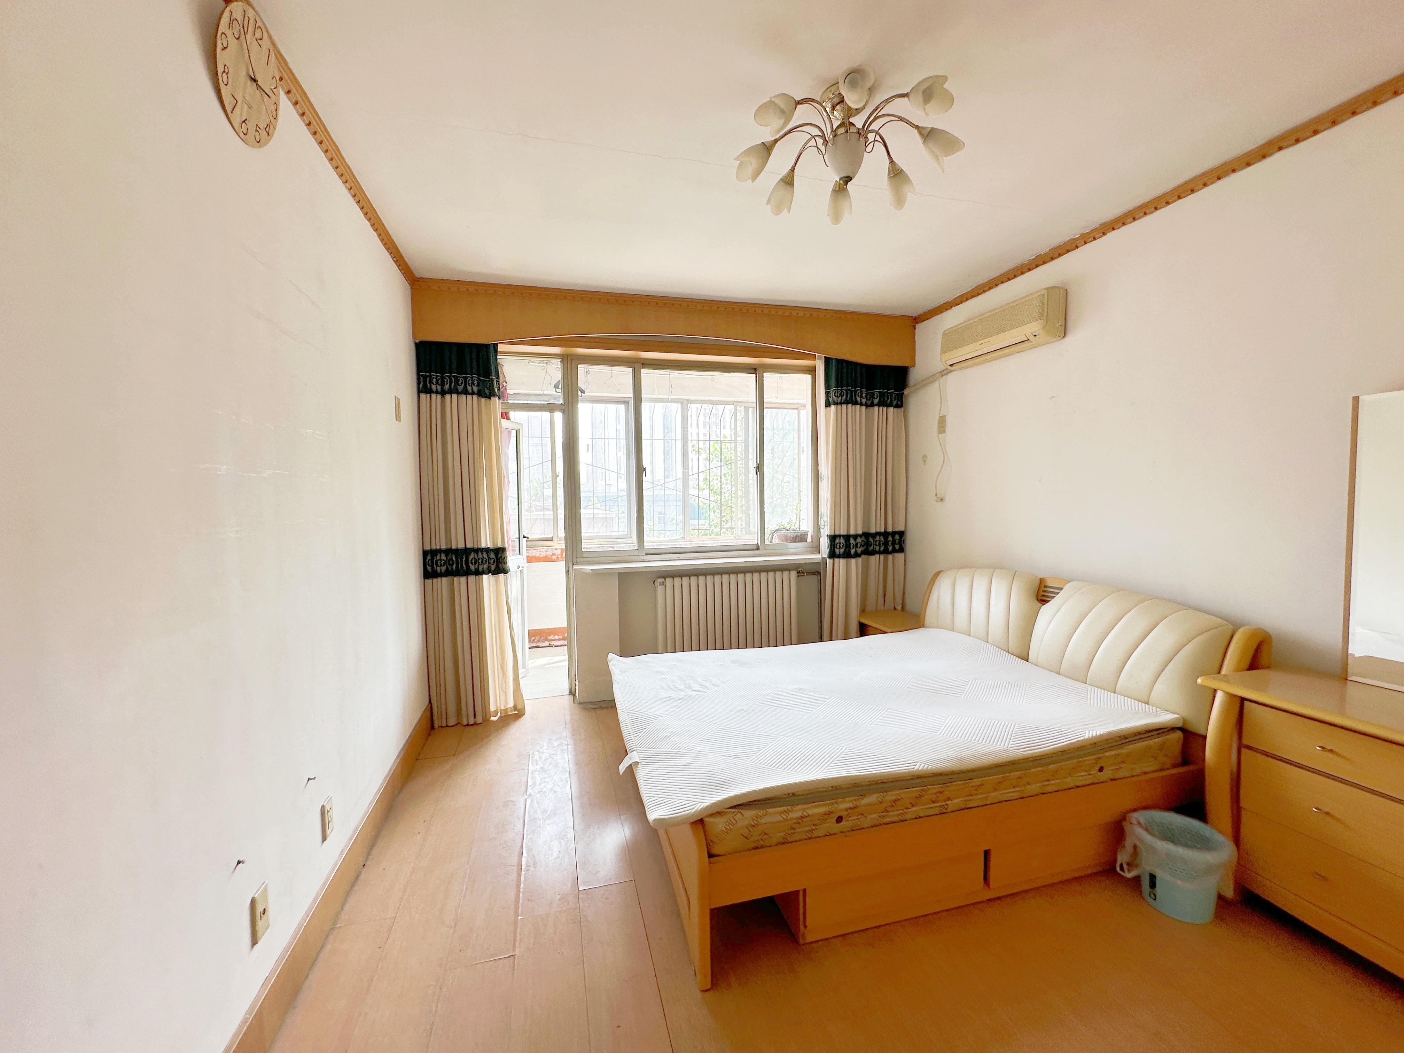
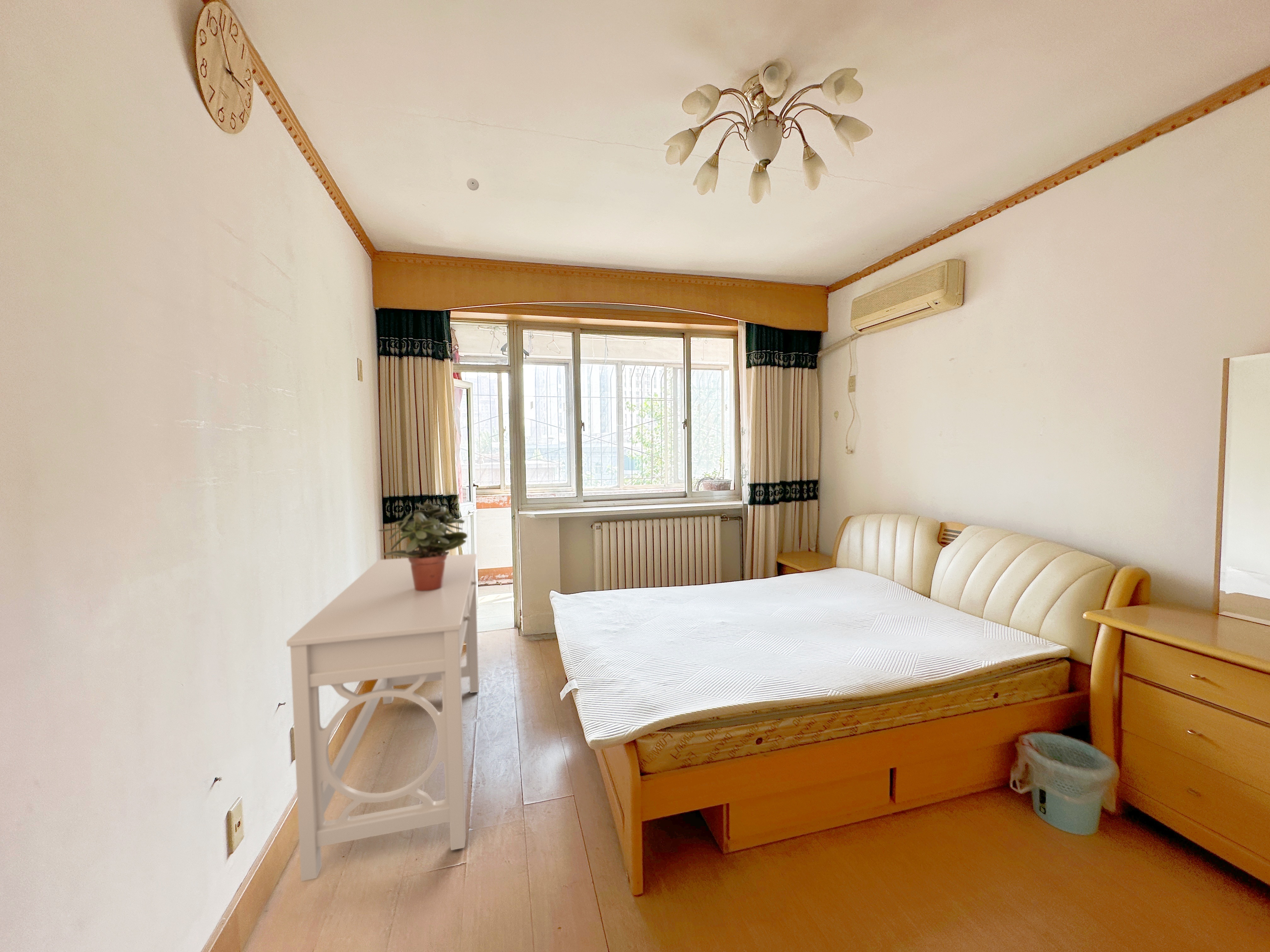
+ potted plant (426, 546)
+ desk (414, 672)
+ smoke detector (473, 185)
